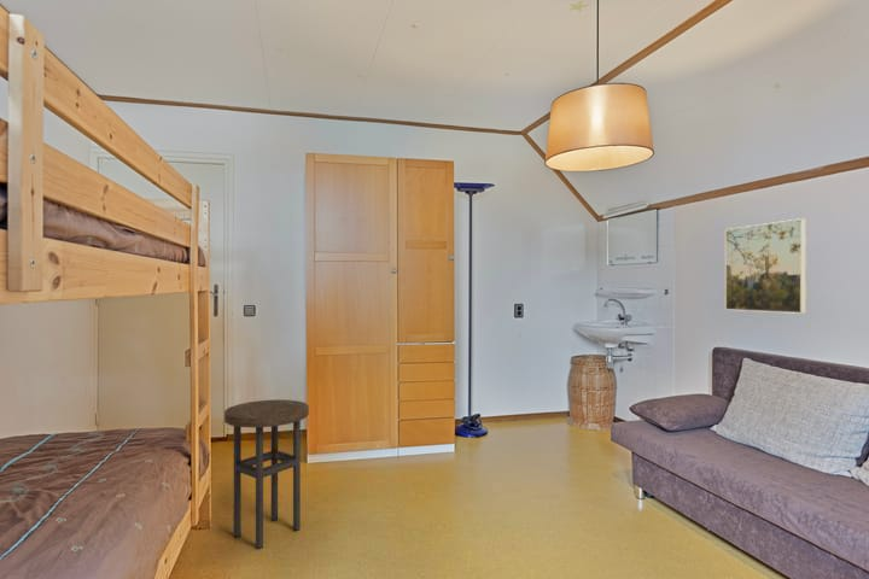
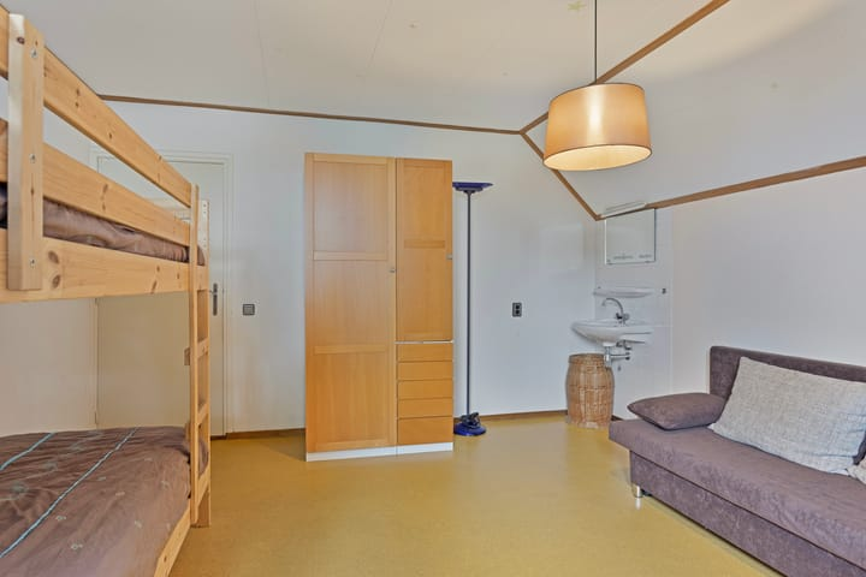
- side table (267, 470)
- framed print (762, 268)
